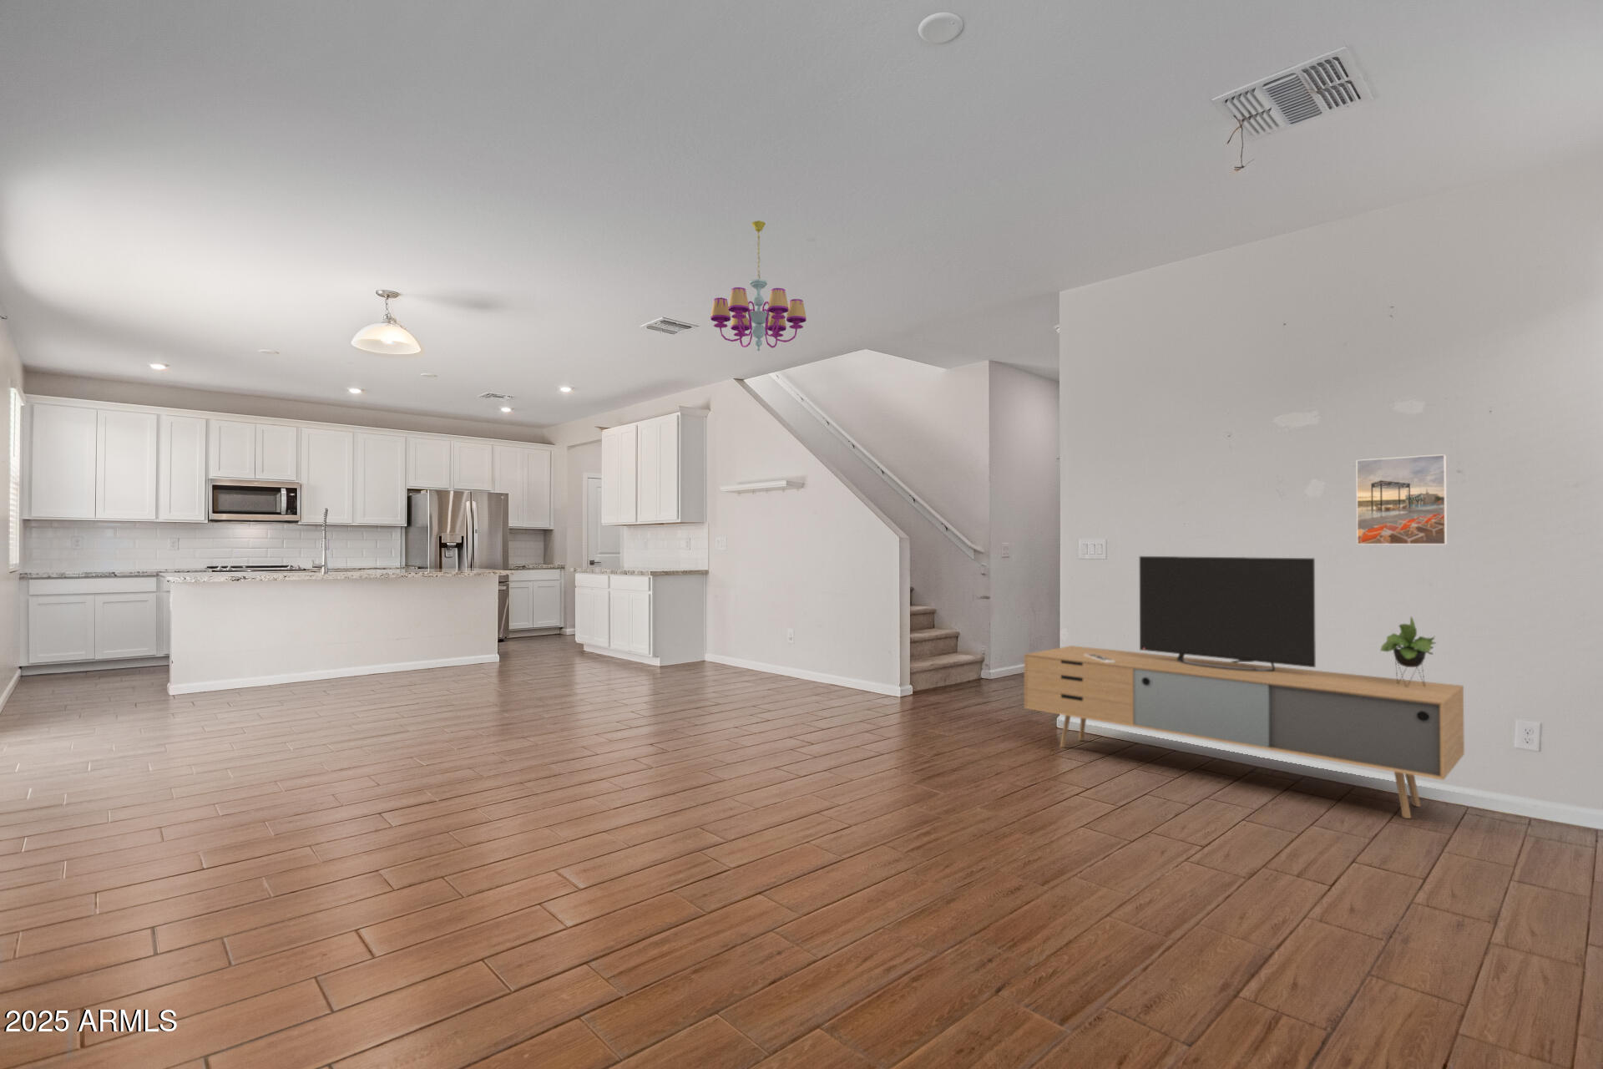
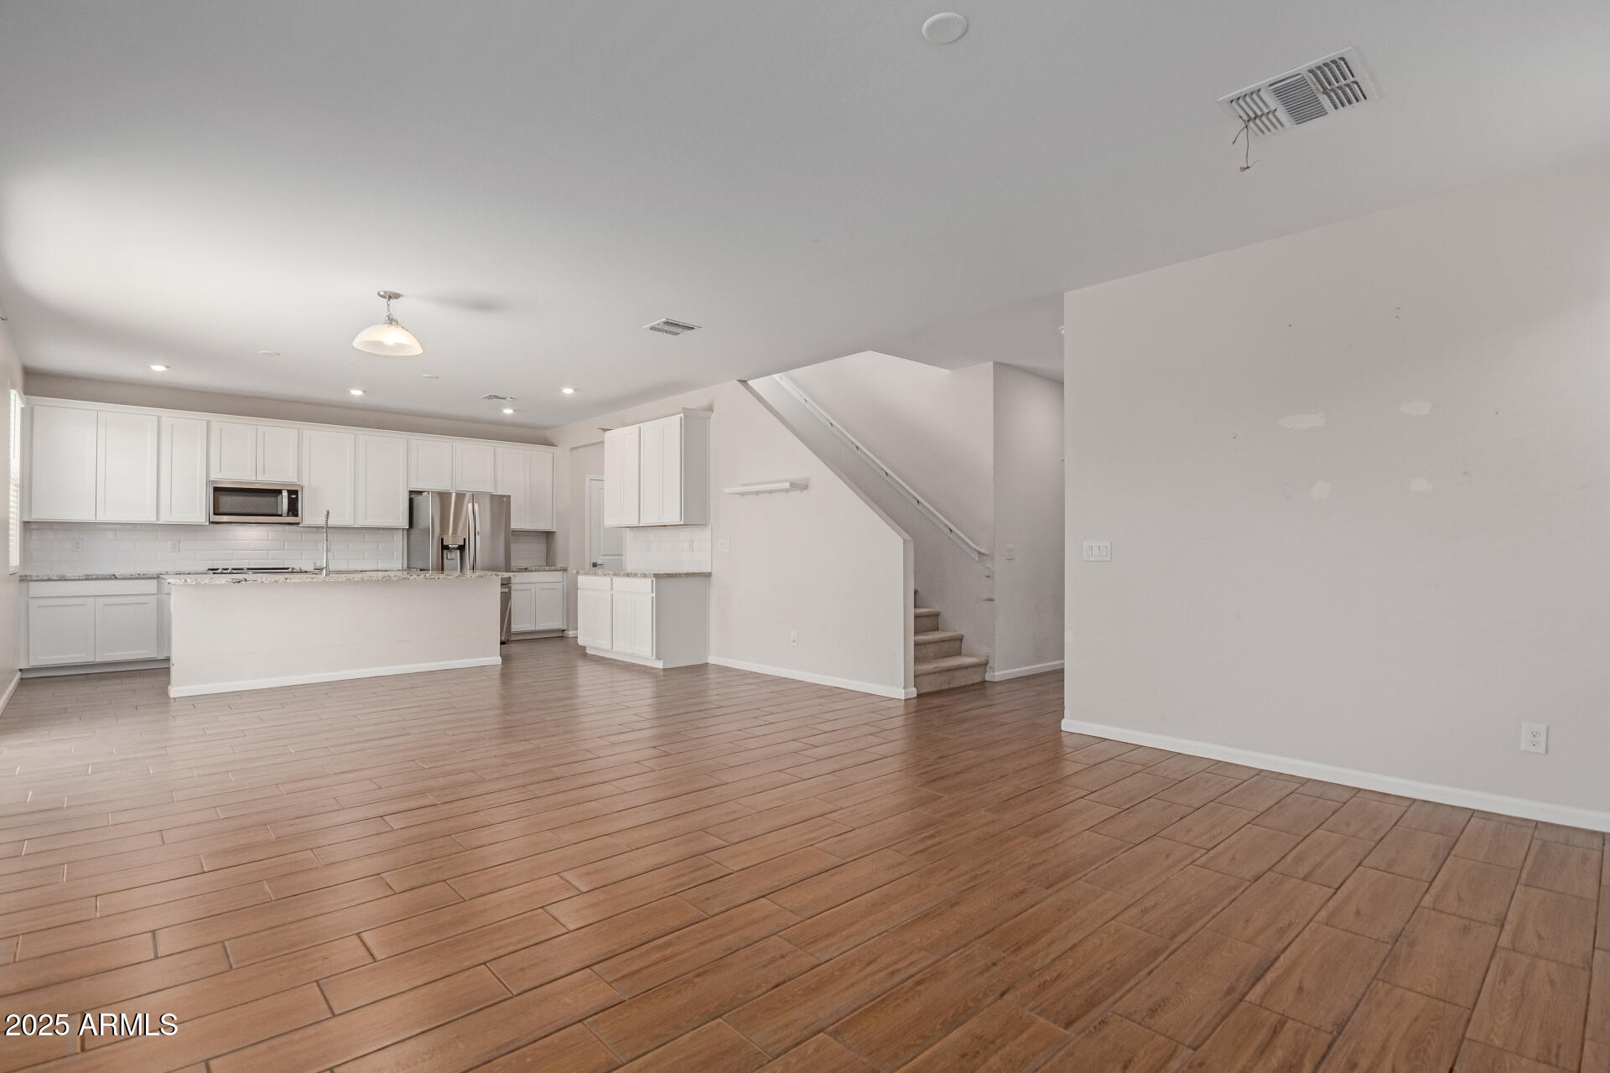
- media console (1218, 663)
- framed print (1400, 500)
- chandelier (759, 286)
